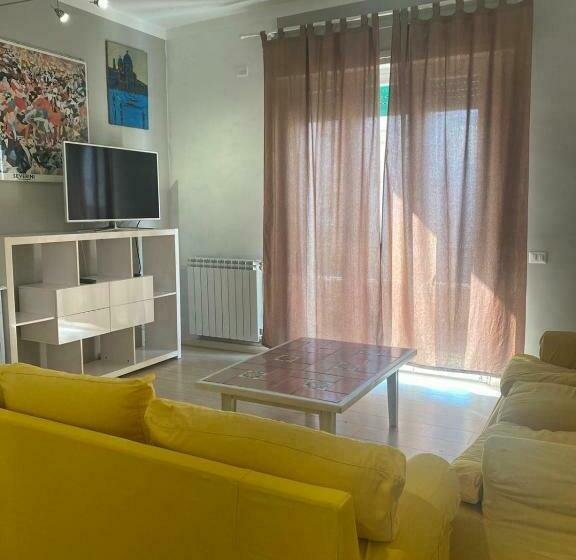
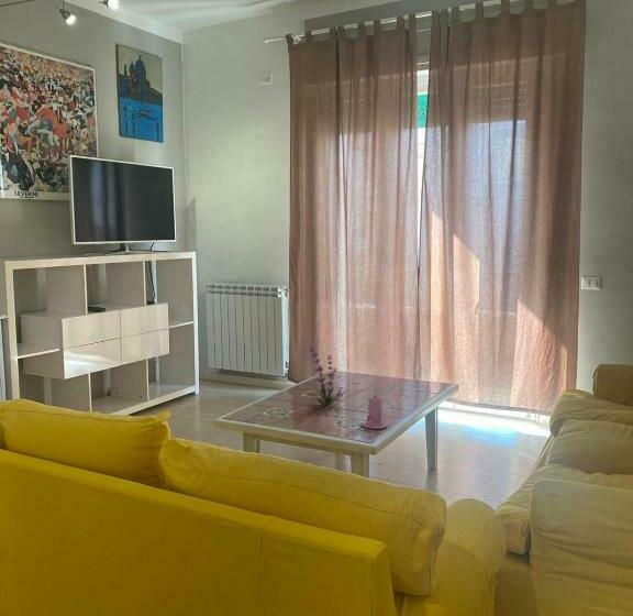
+ candle (375, 409)
+ plant (327, 375)
